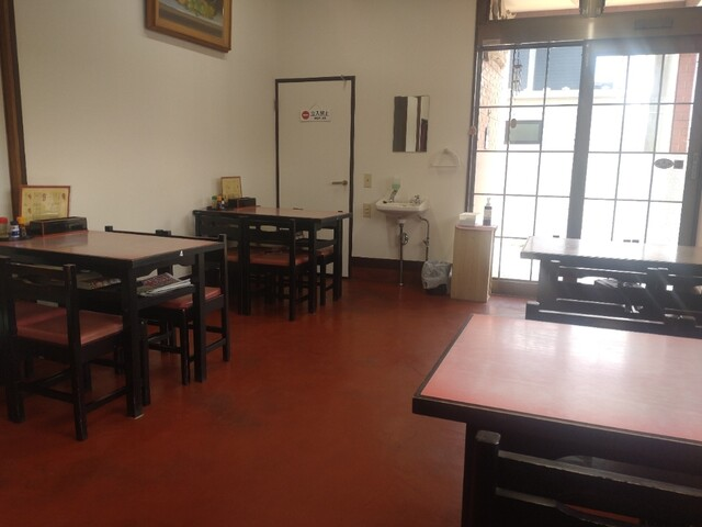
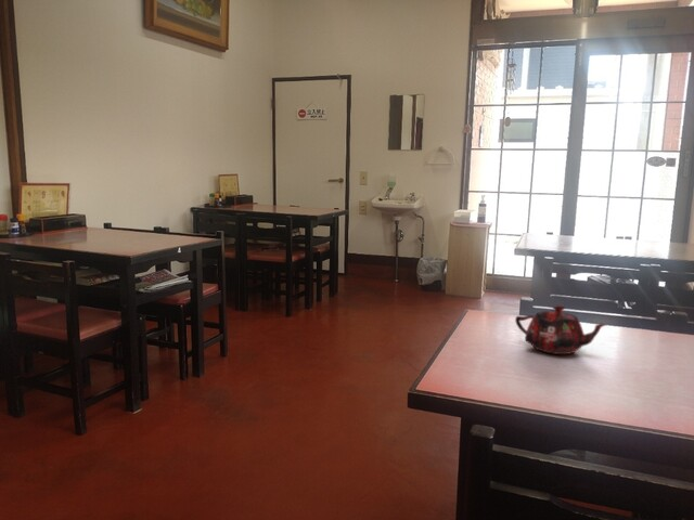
+ teapot (558, 327)
